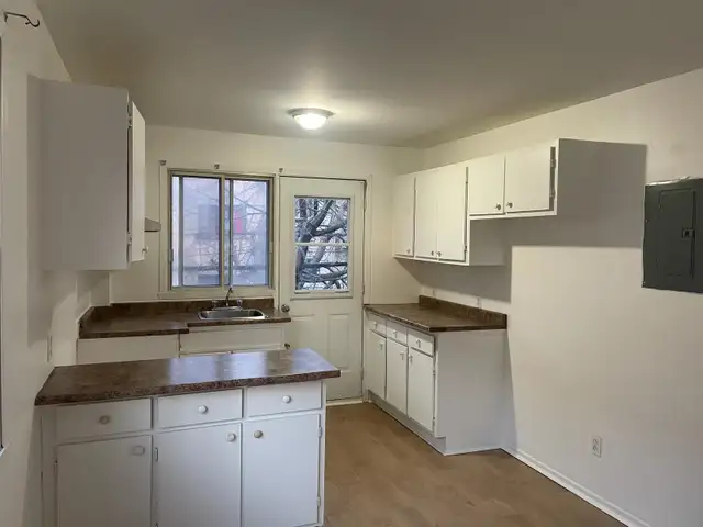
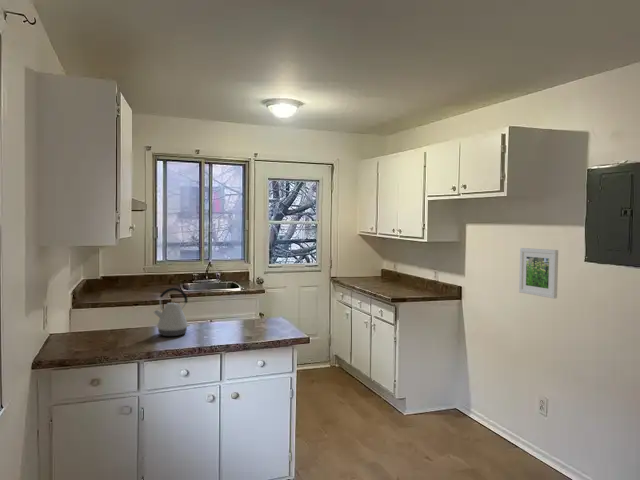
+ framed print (537, 272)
+ kettle (171, 311)
